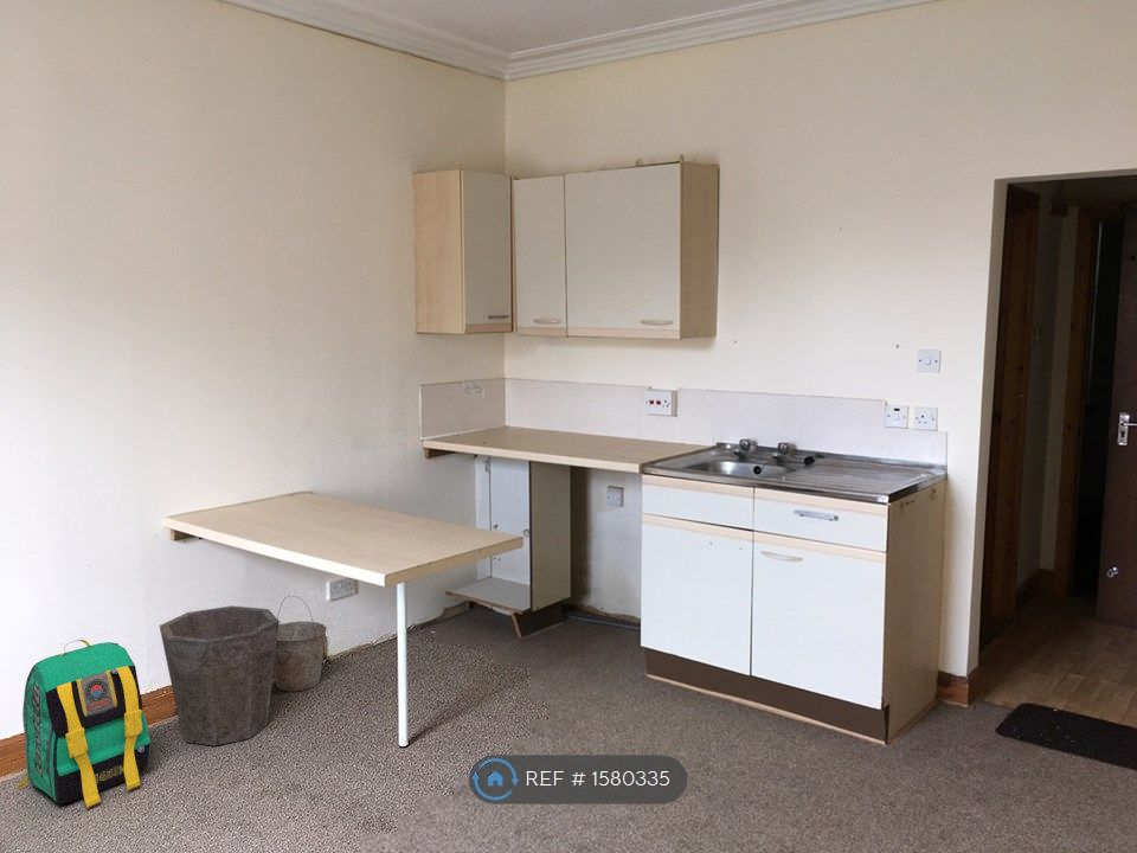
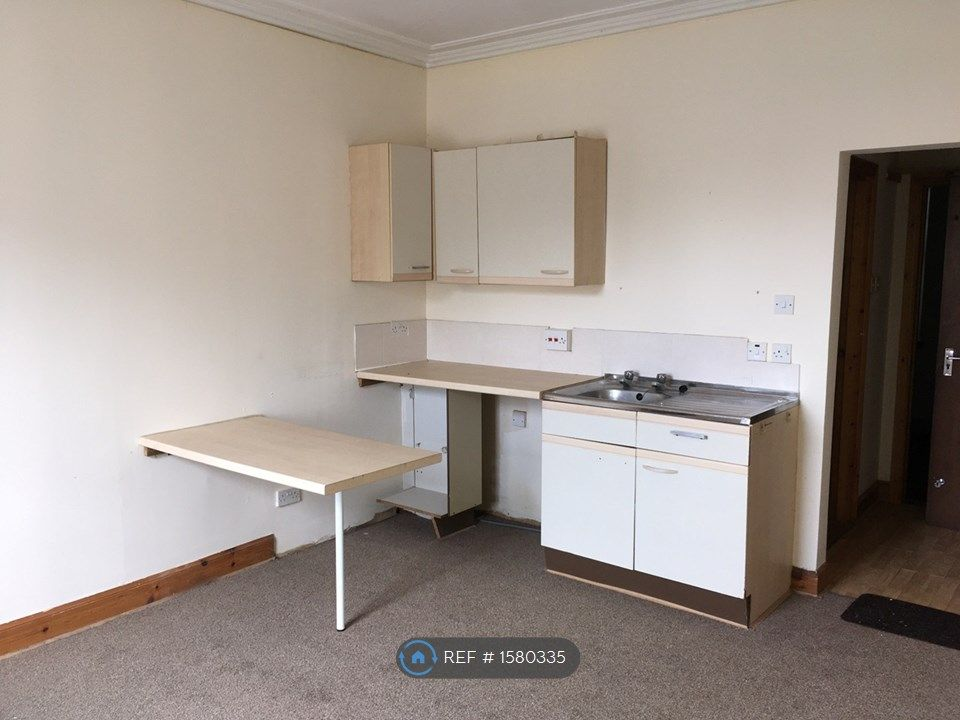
- waste bin (221, 675)
- backpack (83, 712)
- bucket (296, 640)
